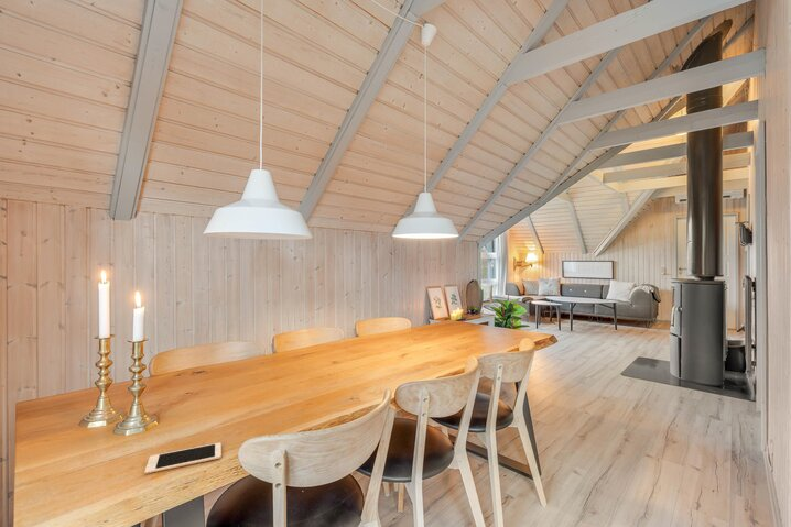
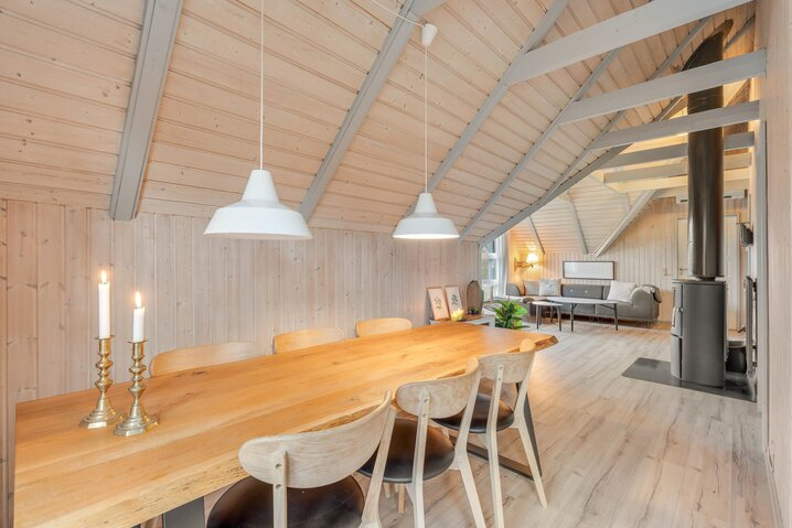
- cell phone (185, 457)
